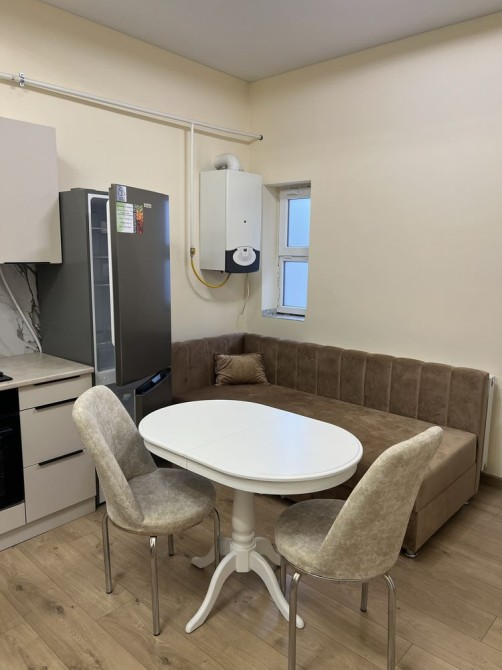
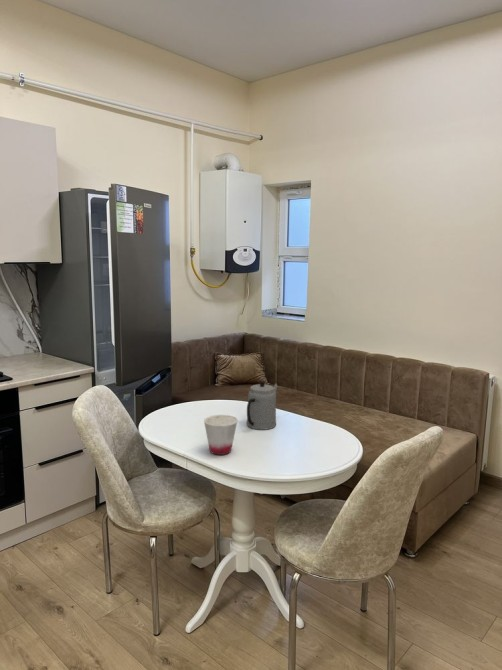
+ cup (220, 435)
+ teapot (262, 402)
